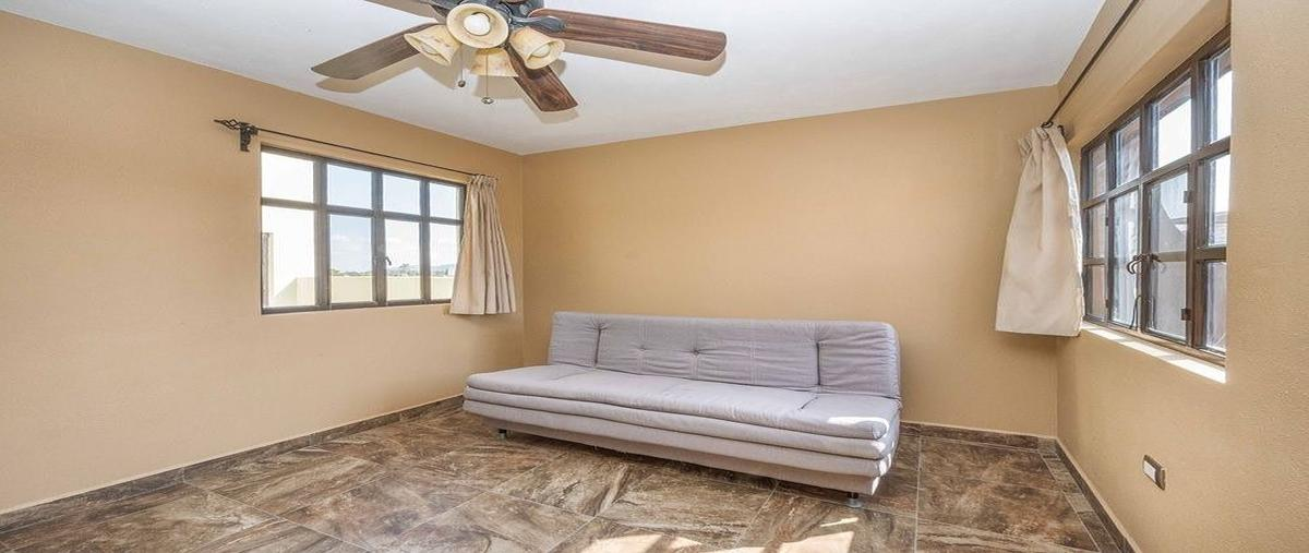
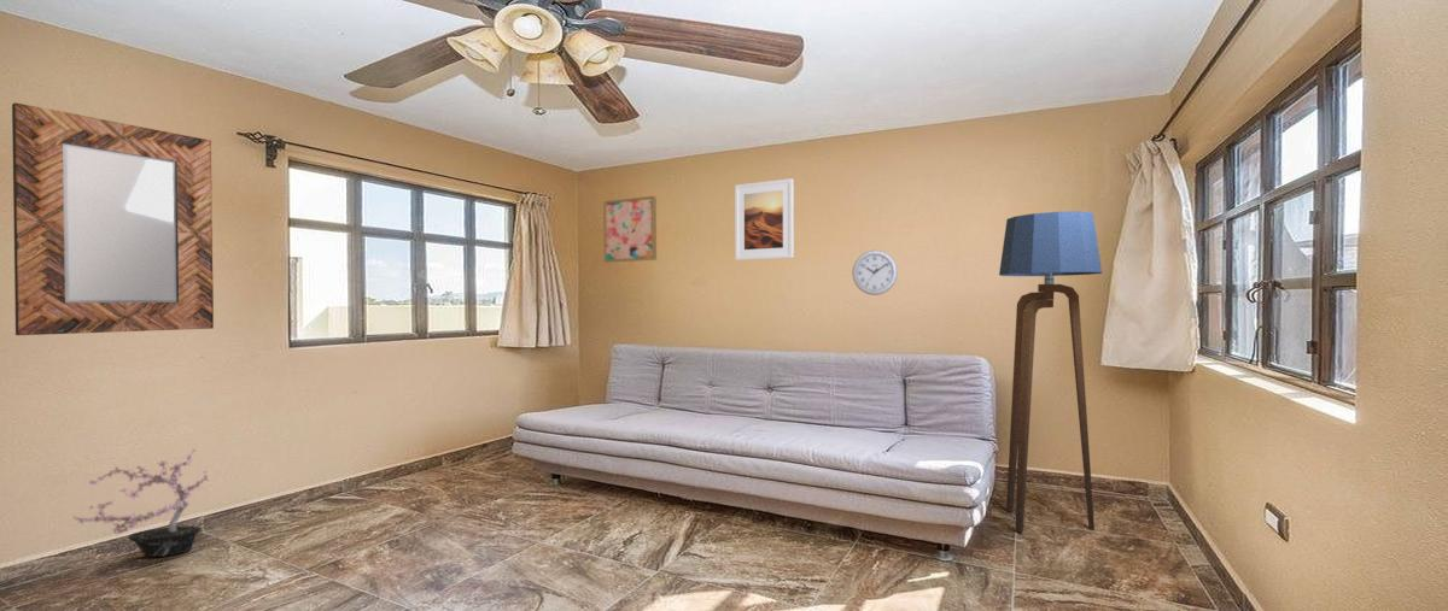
+ wall clock (874, 272)
+ wall art (629, 230)
+ floor lamp (1032, 371)
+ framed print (763, 221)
+ home mirror (123, 228)
+ potted plant (142, 513)
